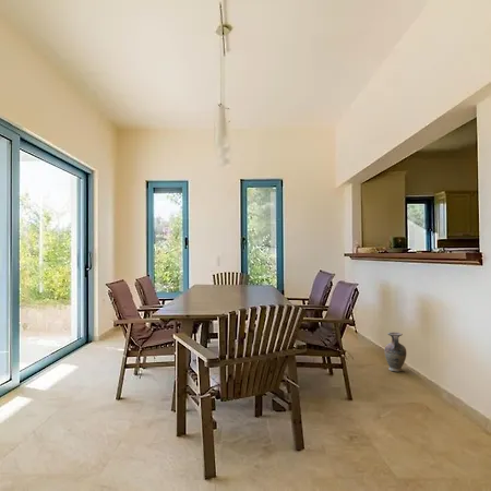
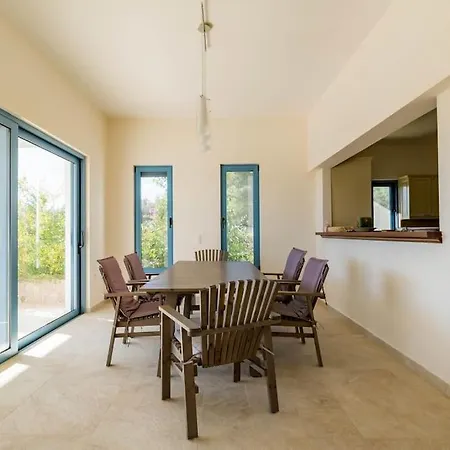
- vase (395, 351)
